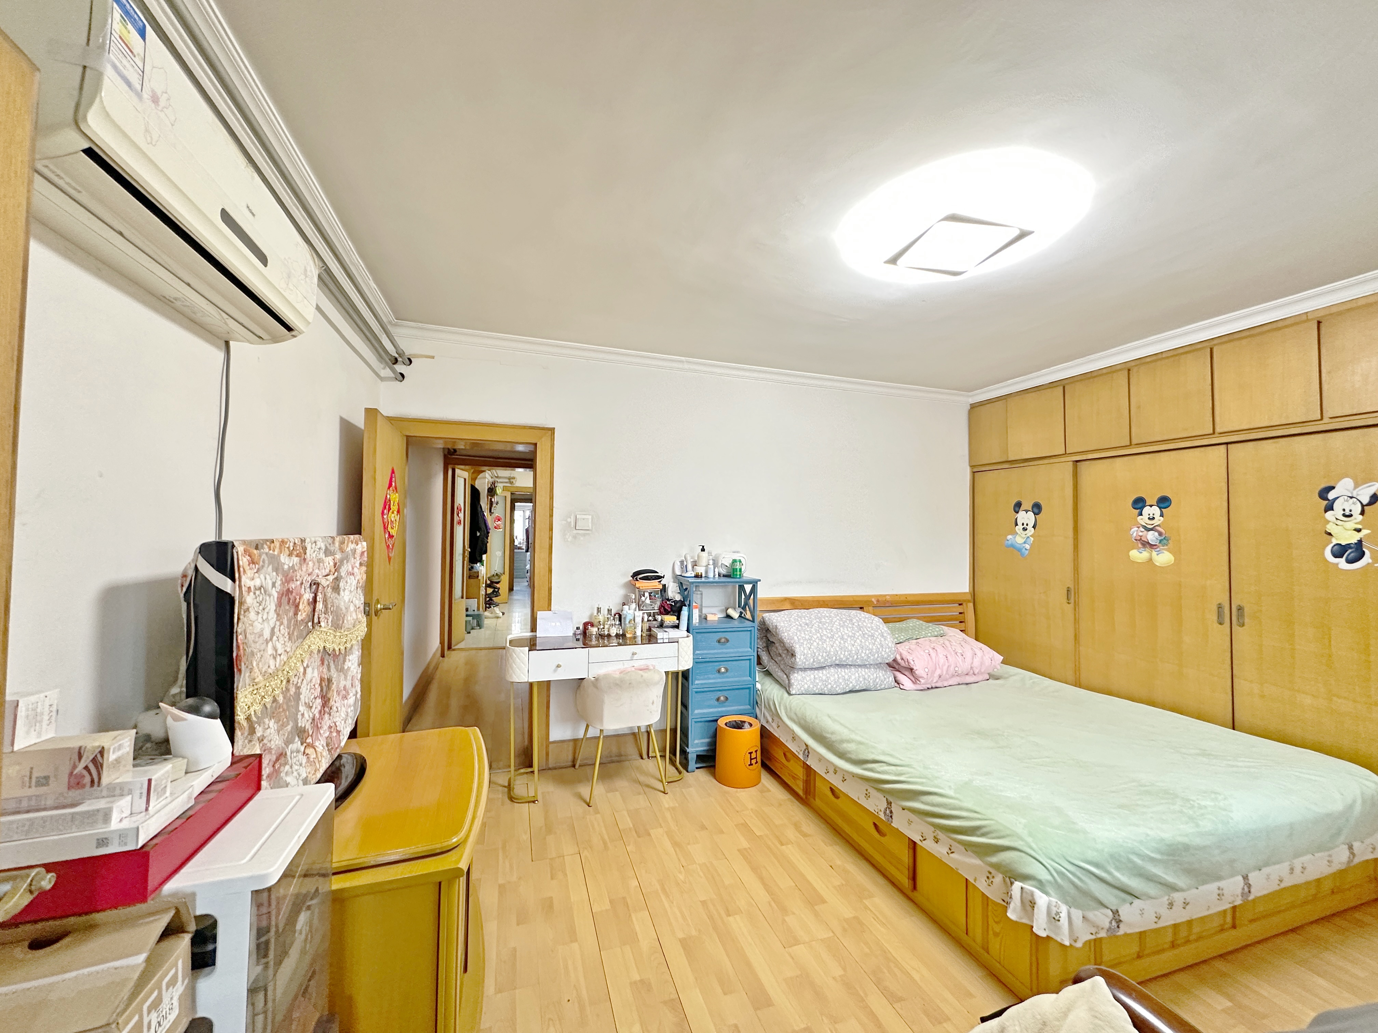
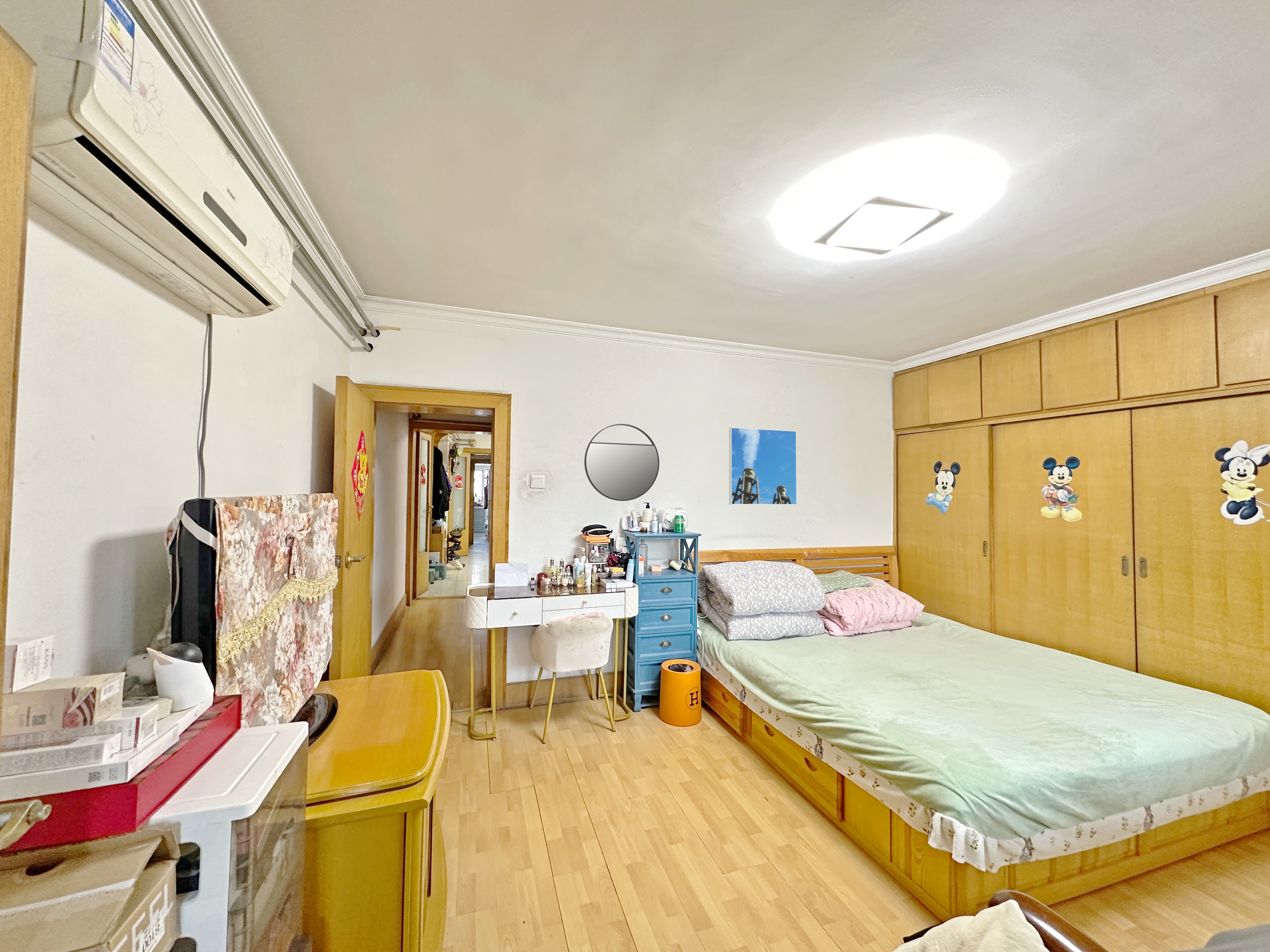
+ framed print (764, 467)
+ home mirror (622, 462)
